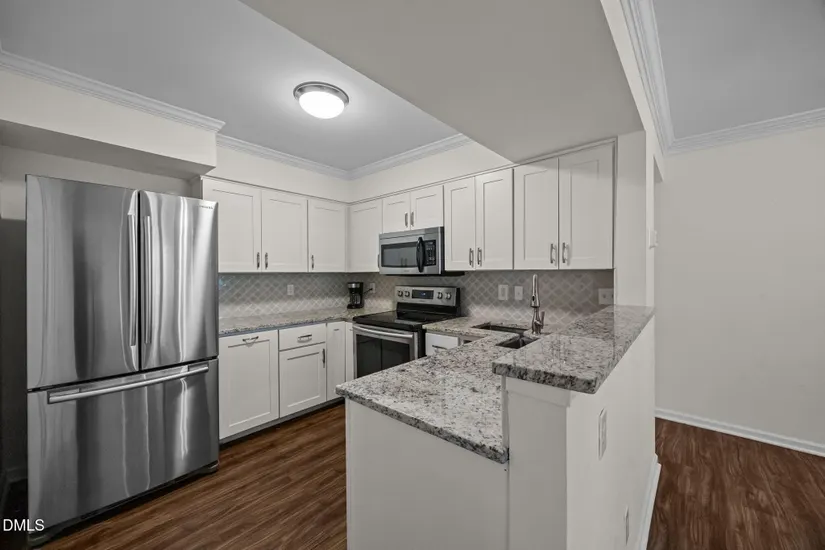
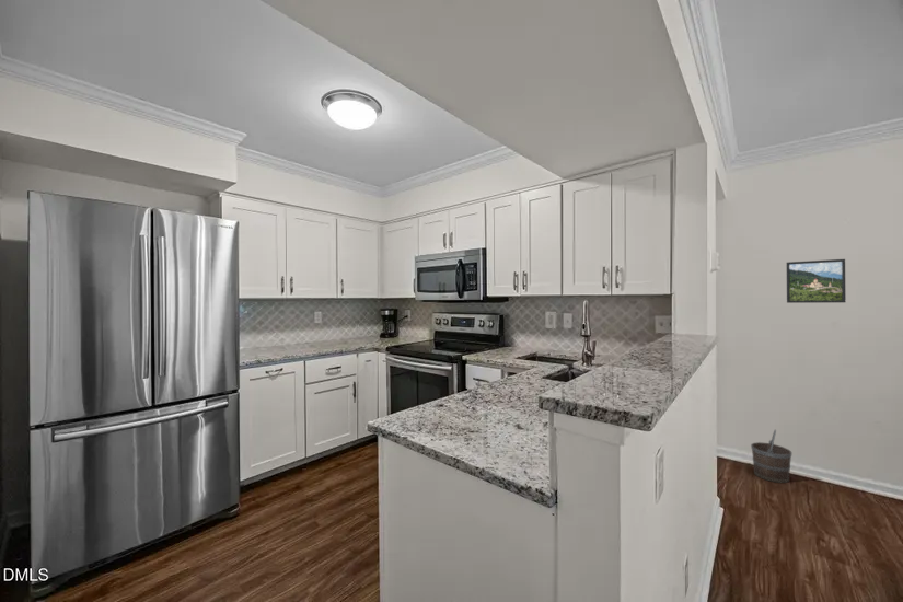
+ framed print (814, 281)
+ bucket (771, 452)
